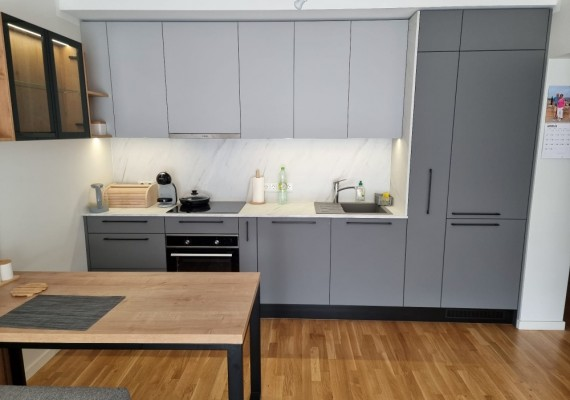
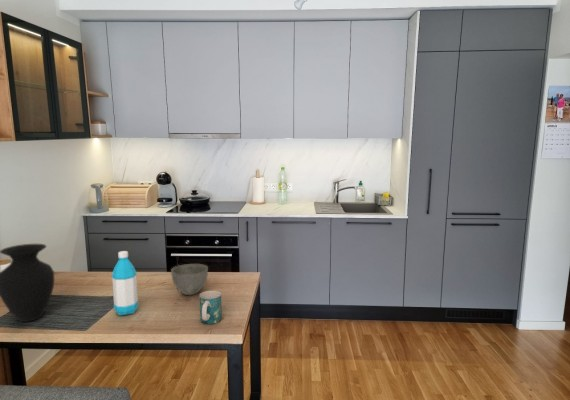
+ bowl (190, 280)
+ vase (27, 283)
+ mug (209, 308)
+ water bottle (124, 282)
